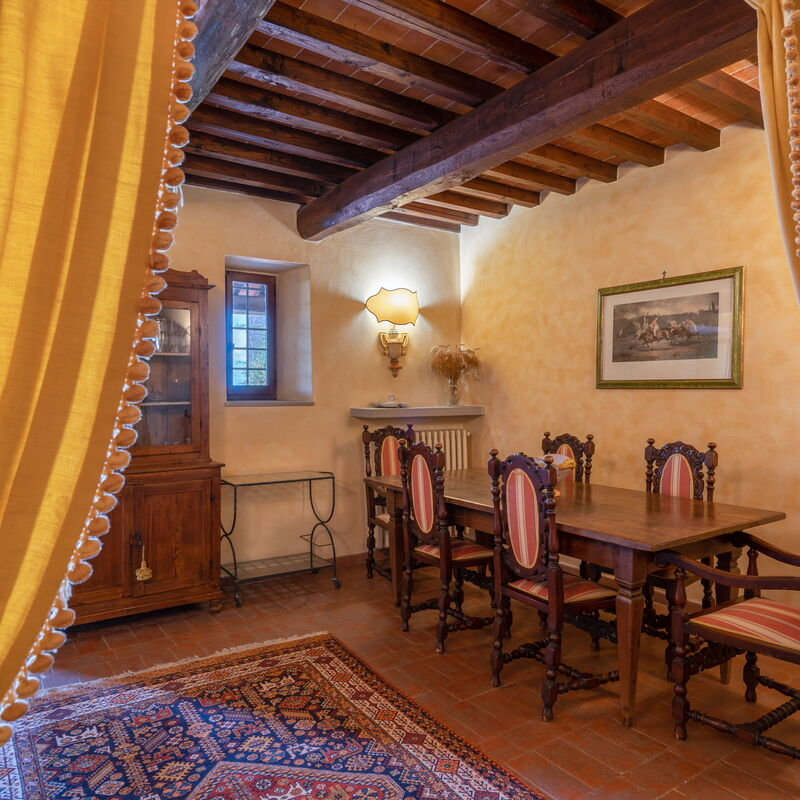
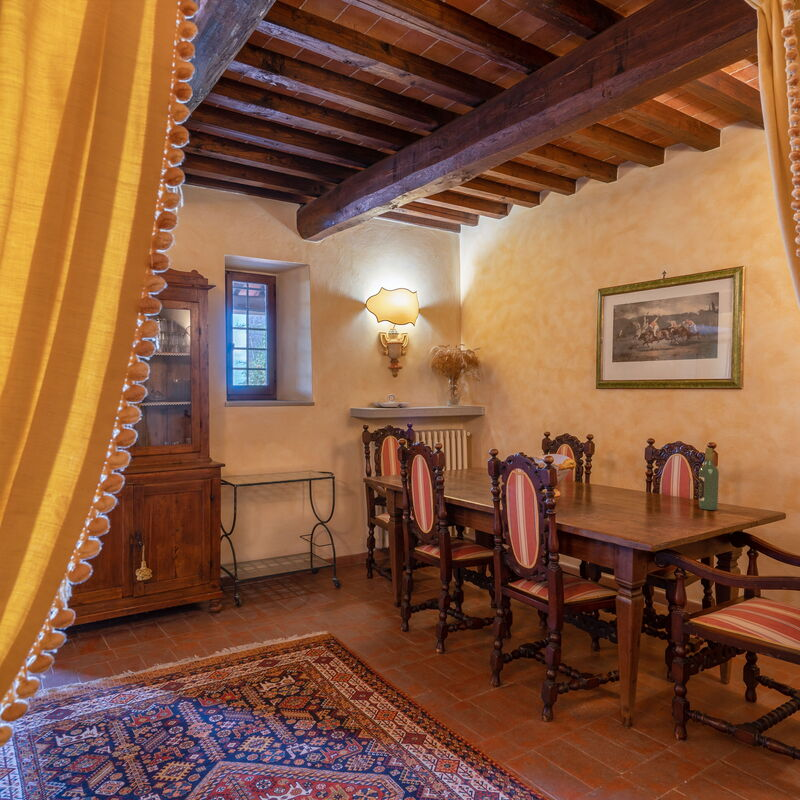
+ wine bottle (708, 478)
